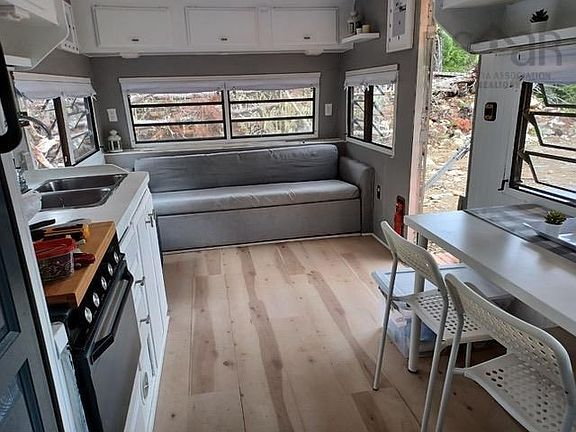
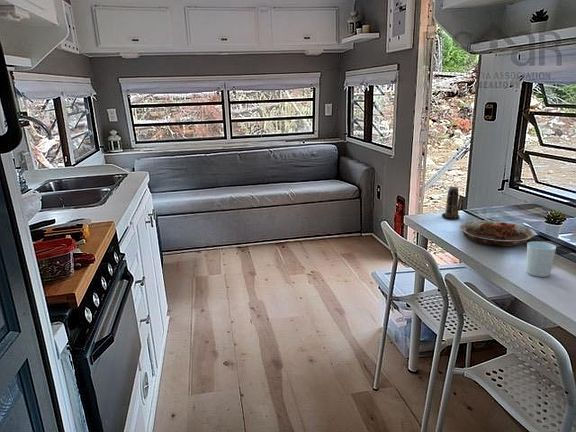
+ cup (539, 259)
+ candle (451, 202)
+ plate (495, 230)
